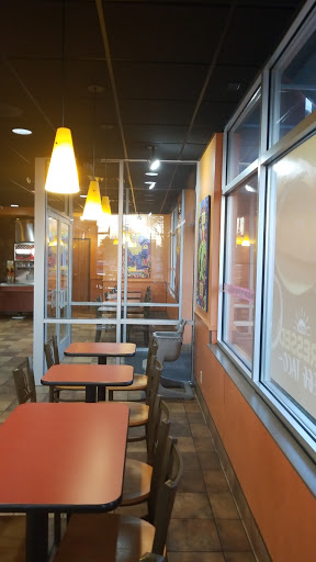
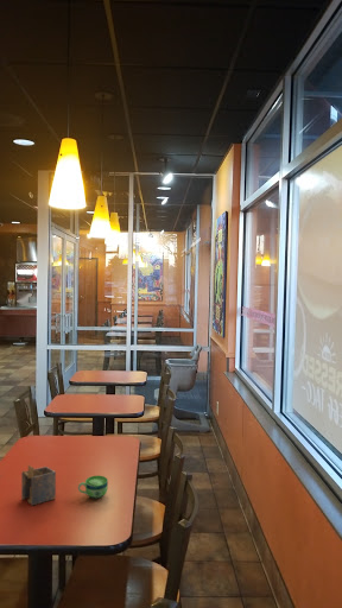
+ cup (93, 488)
+ napkin holder (38, 480)
